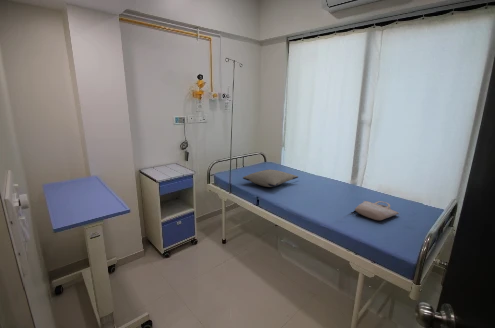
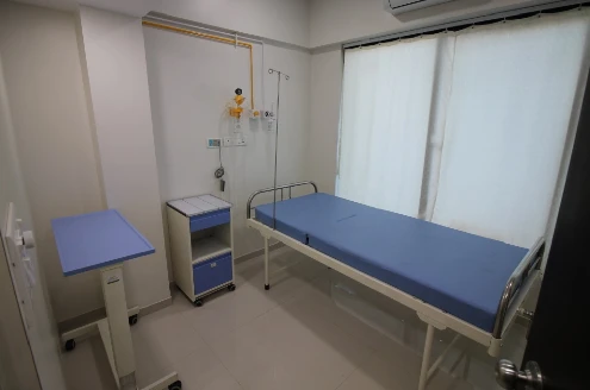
- pillow (270, 177)
- shopping bag (377, 208)
